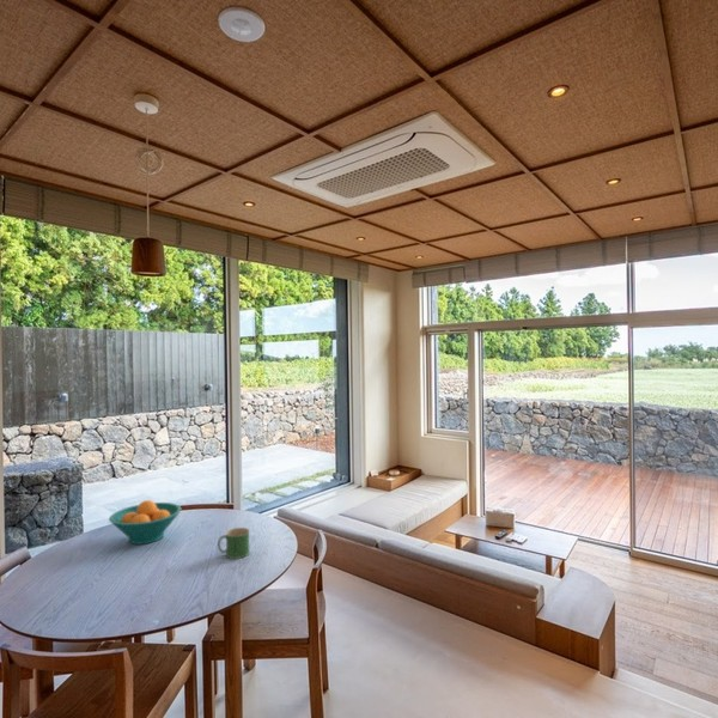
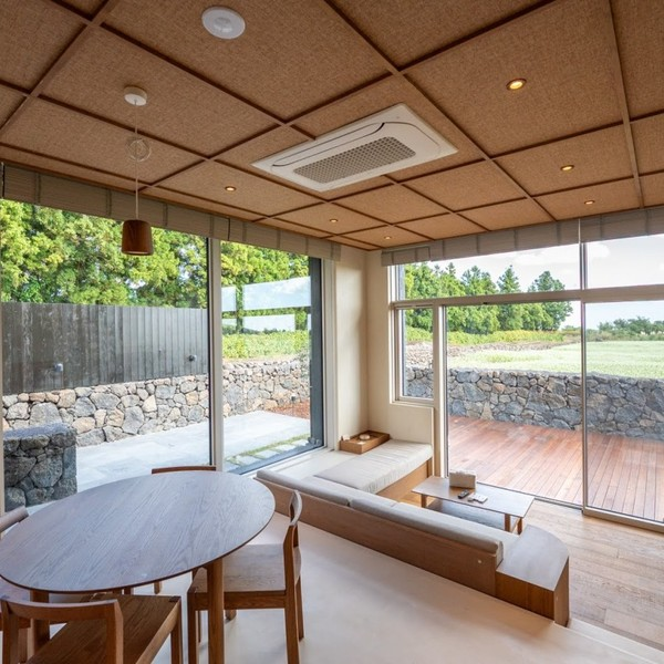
- mug (233, 542)
- fruit bowl (146, 519)
